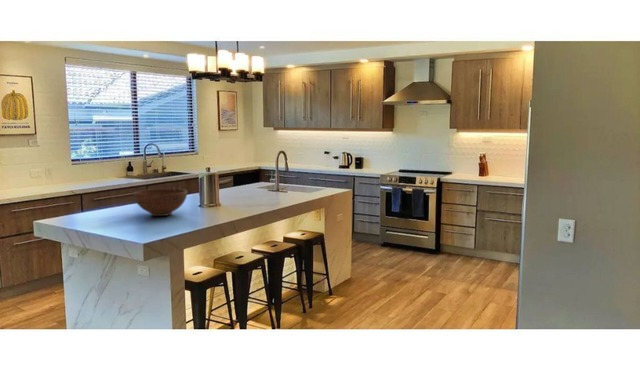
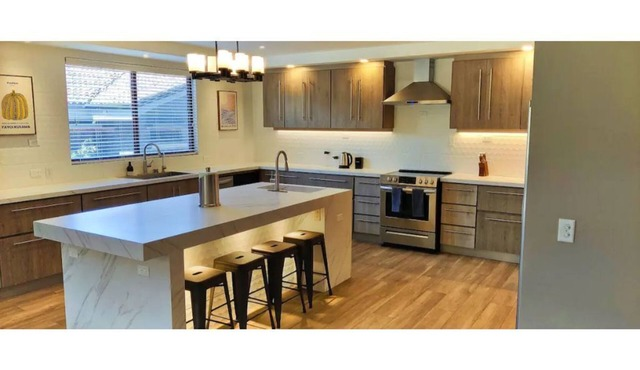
- fruit bowl (161, 203)
